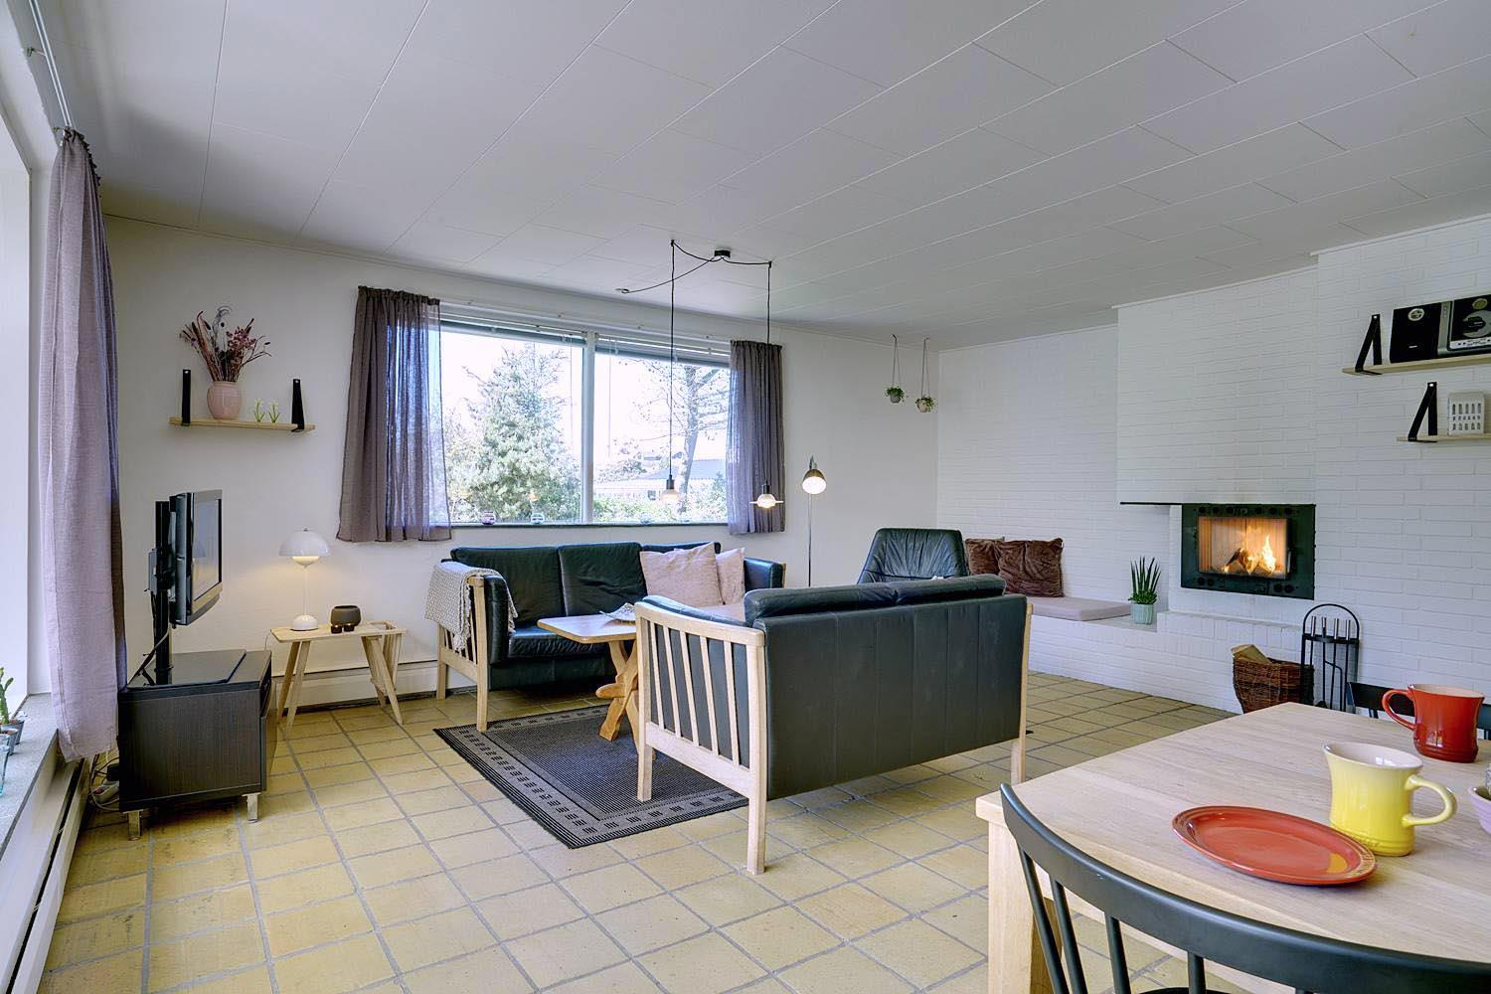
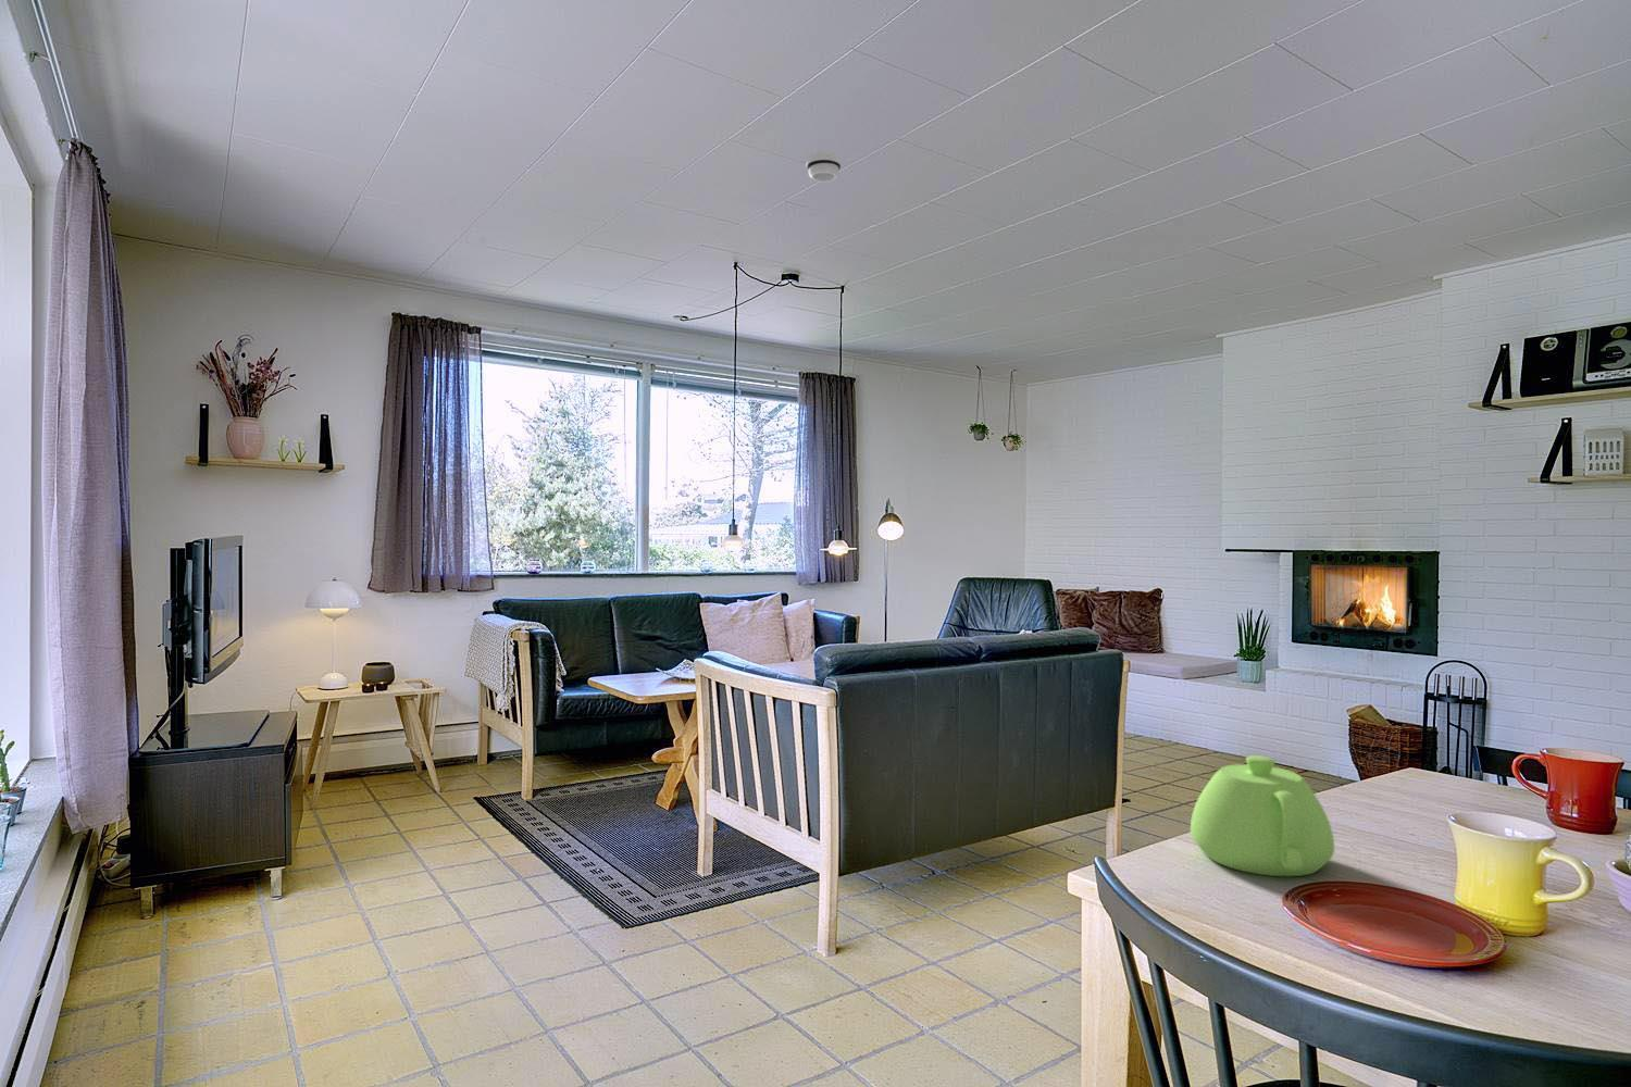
+ teapot (1263, 810)
+ smoke detector (823, 166)
